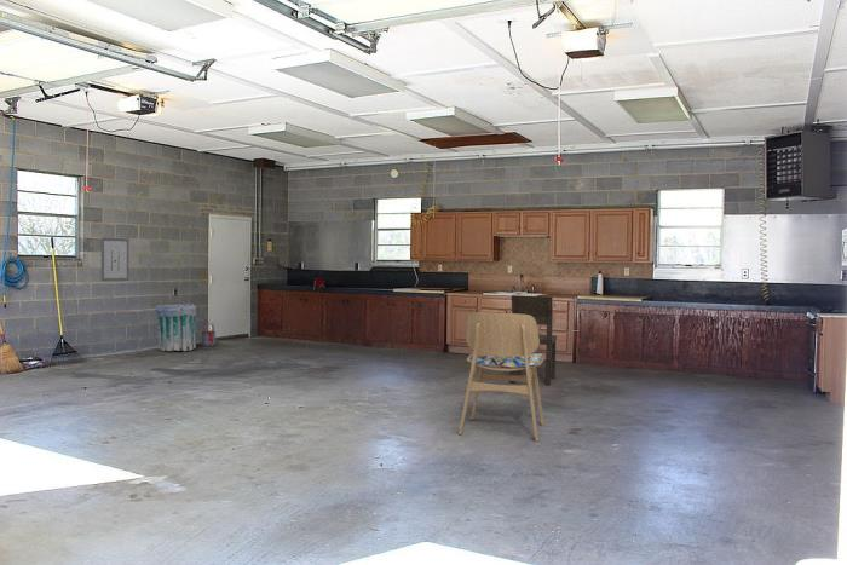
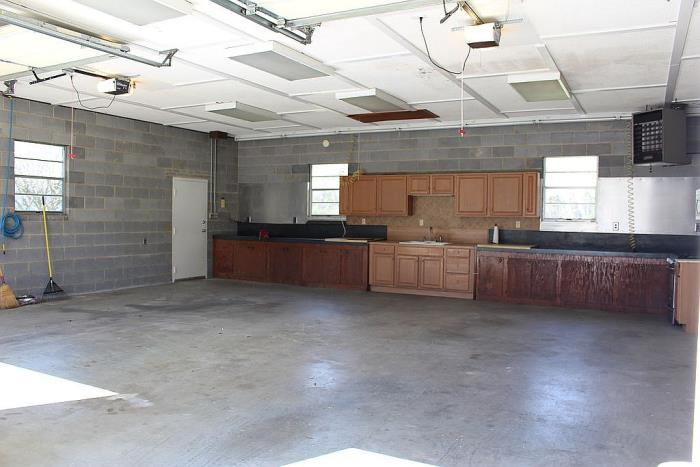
- wall art (115, 259)
- dining chair (538, 338)
- trash can (175, 327)
- bucket (202, 334)
- dining chair (503, 370)
